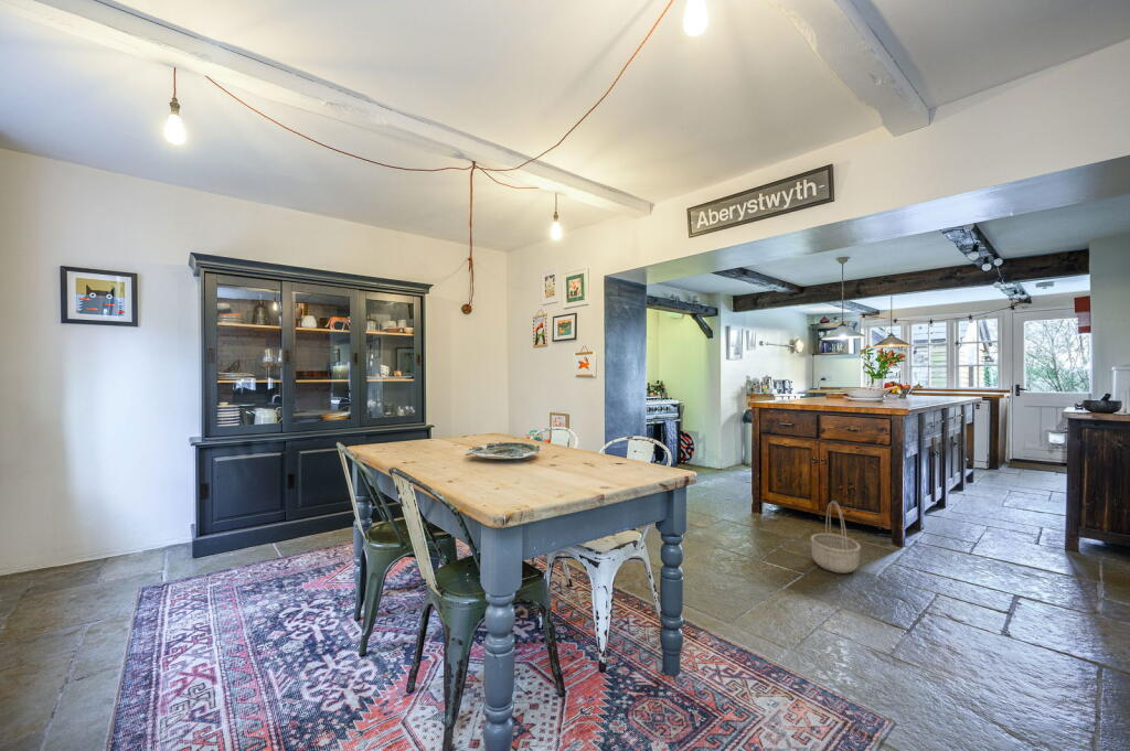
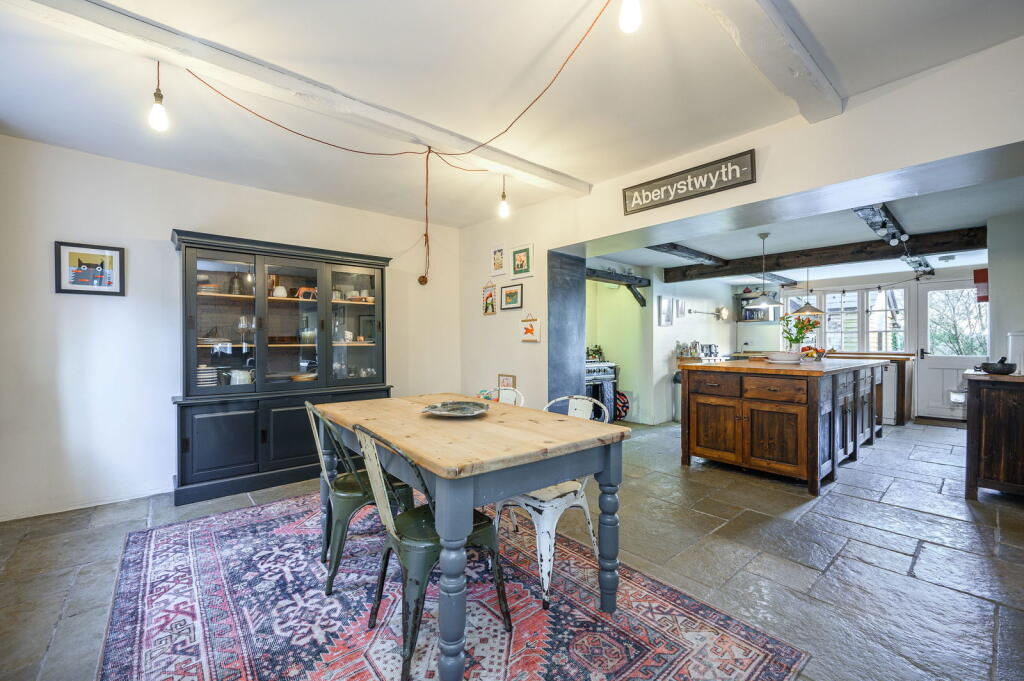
- basket (834, 534)
